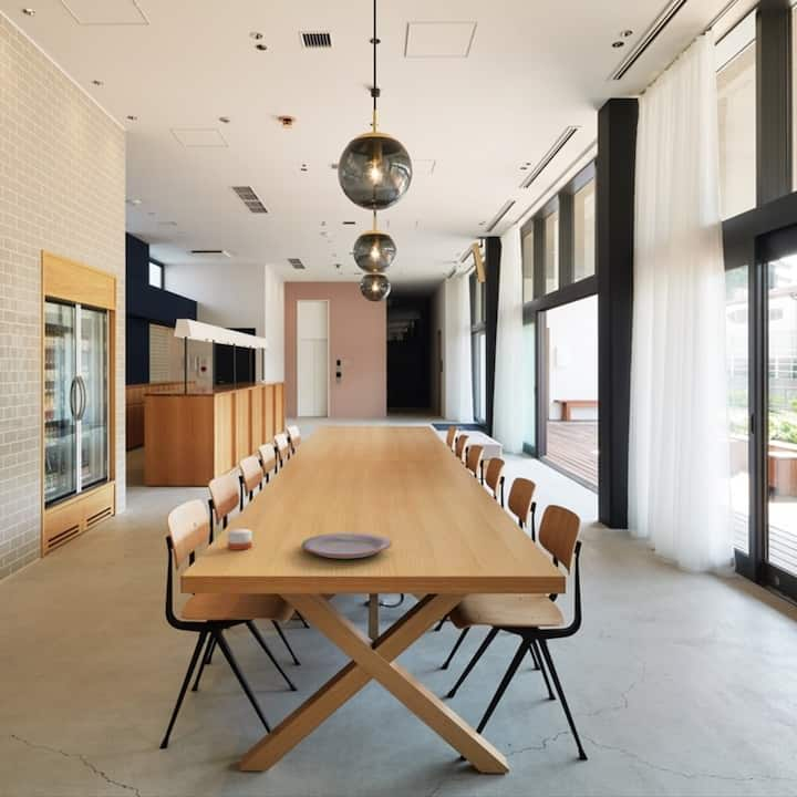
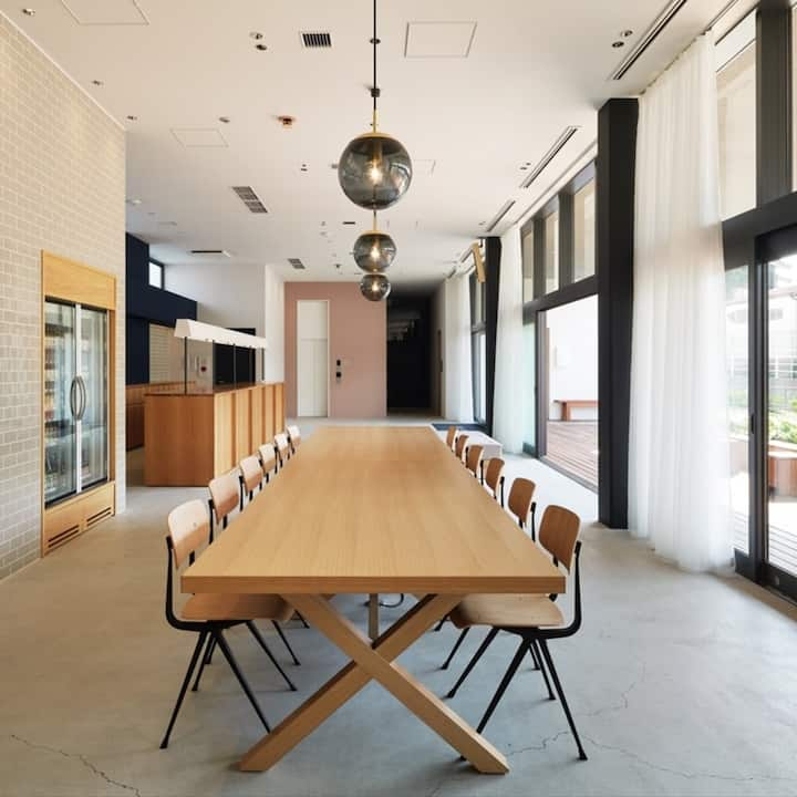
- candle (239, 530)
- plate (346, 546)
